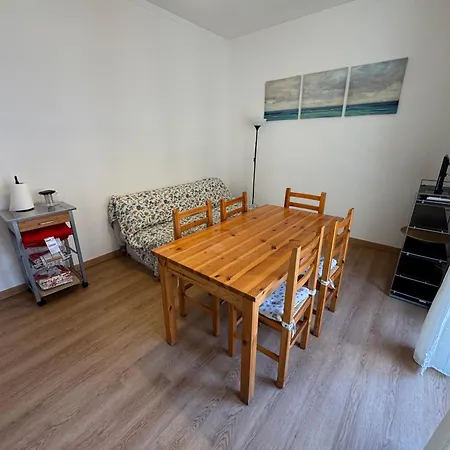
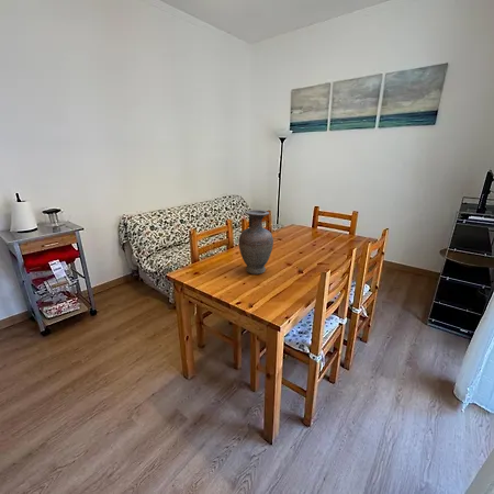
+ vase (256, 242)
